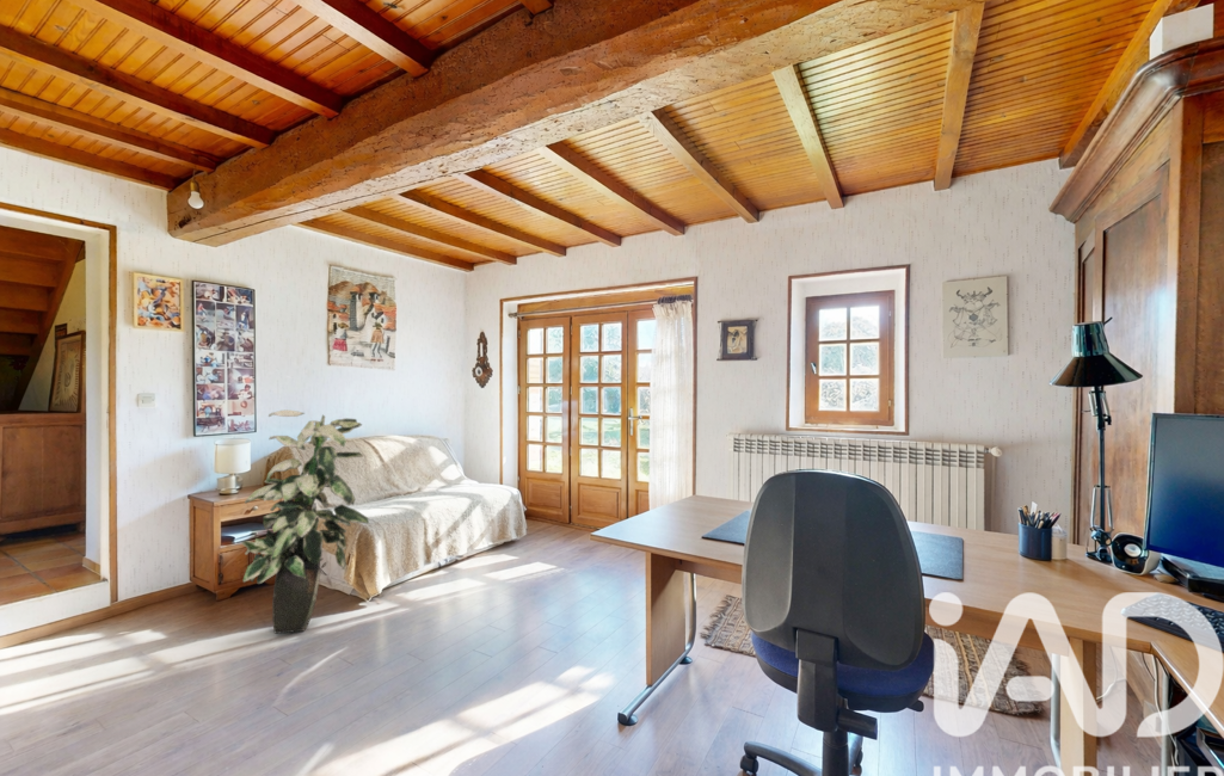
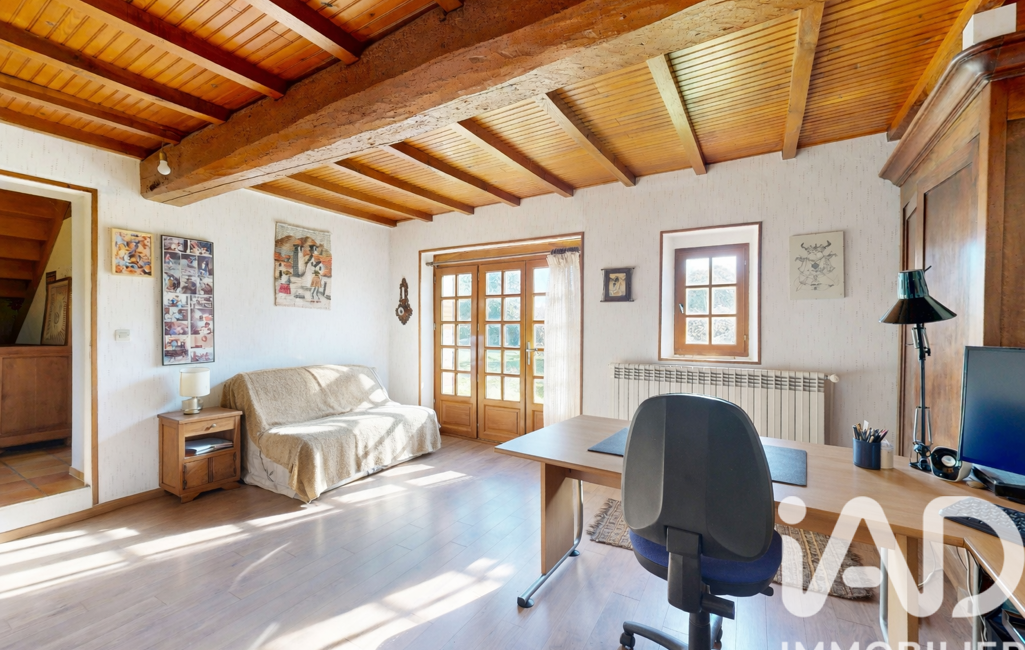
- indoor plant (302, 517)
